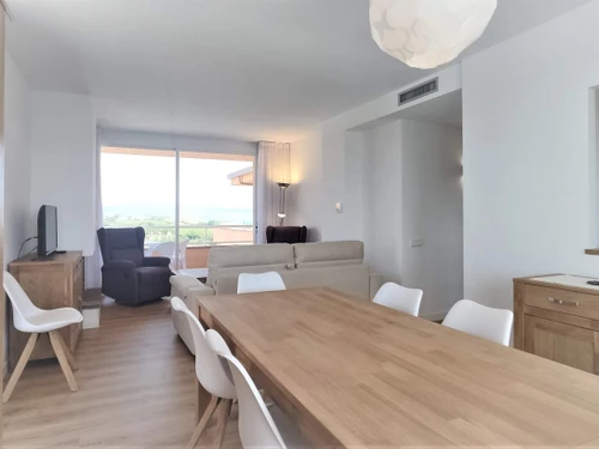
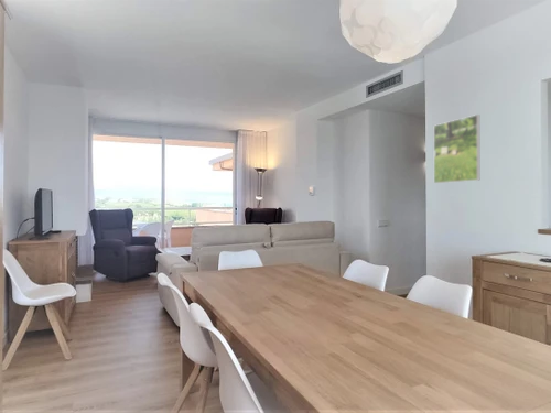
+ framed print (455, 151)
